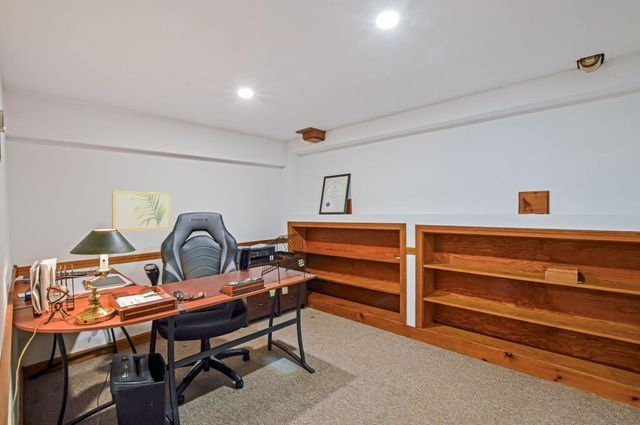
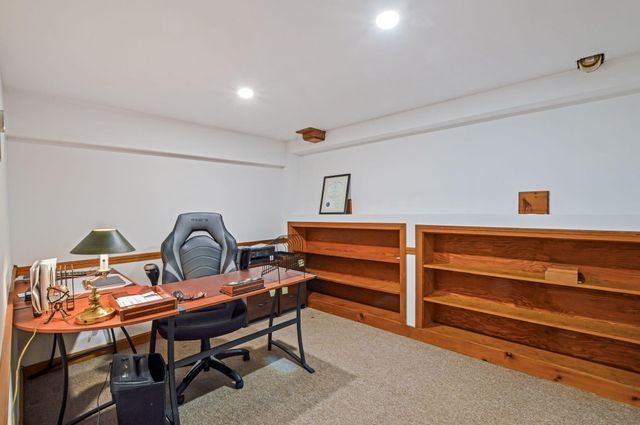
- wall art (143, 211)
